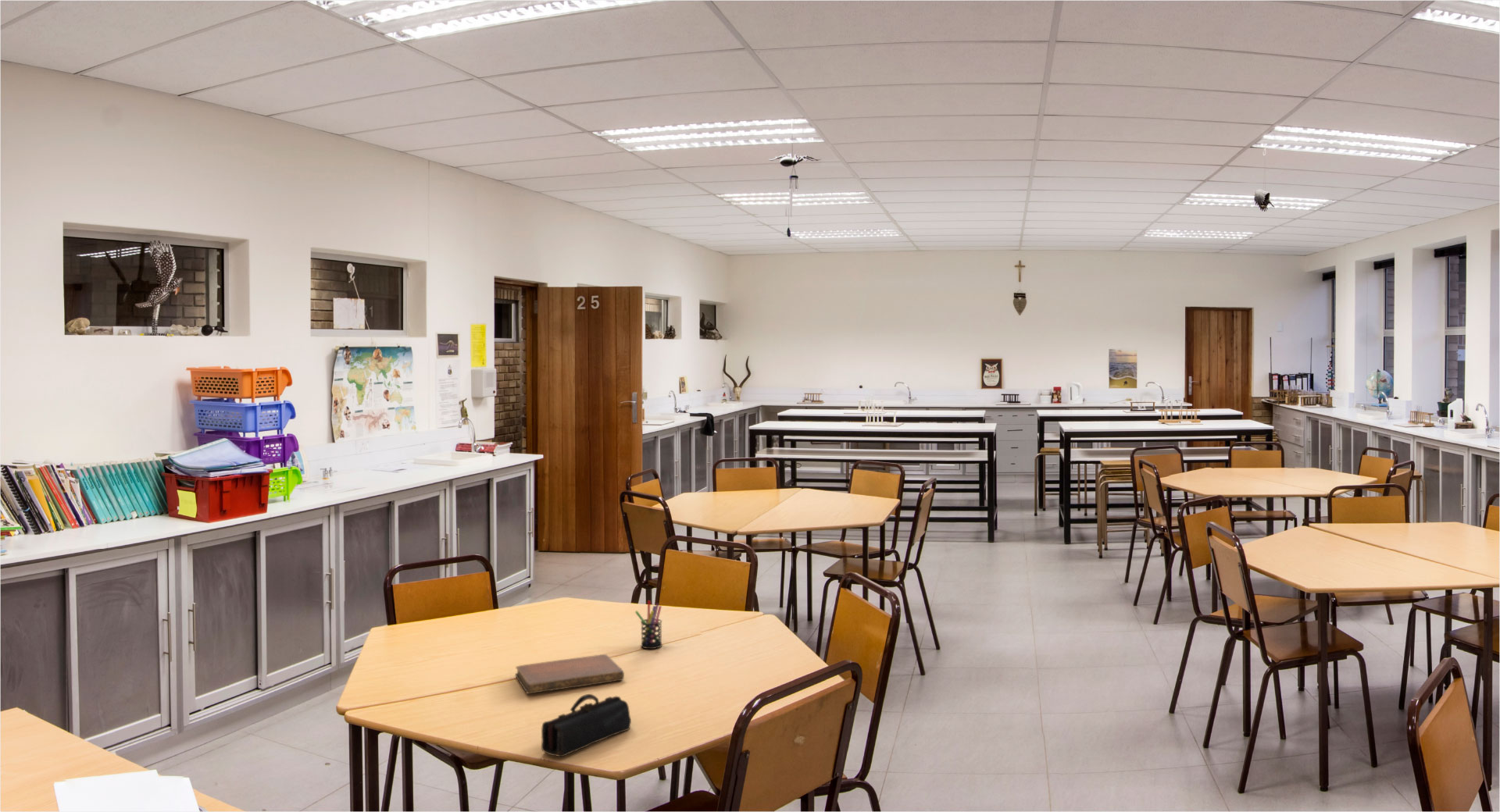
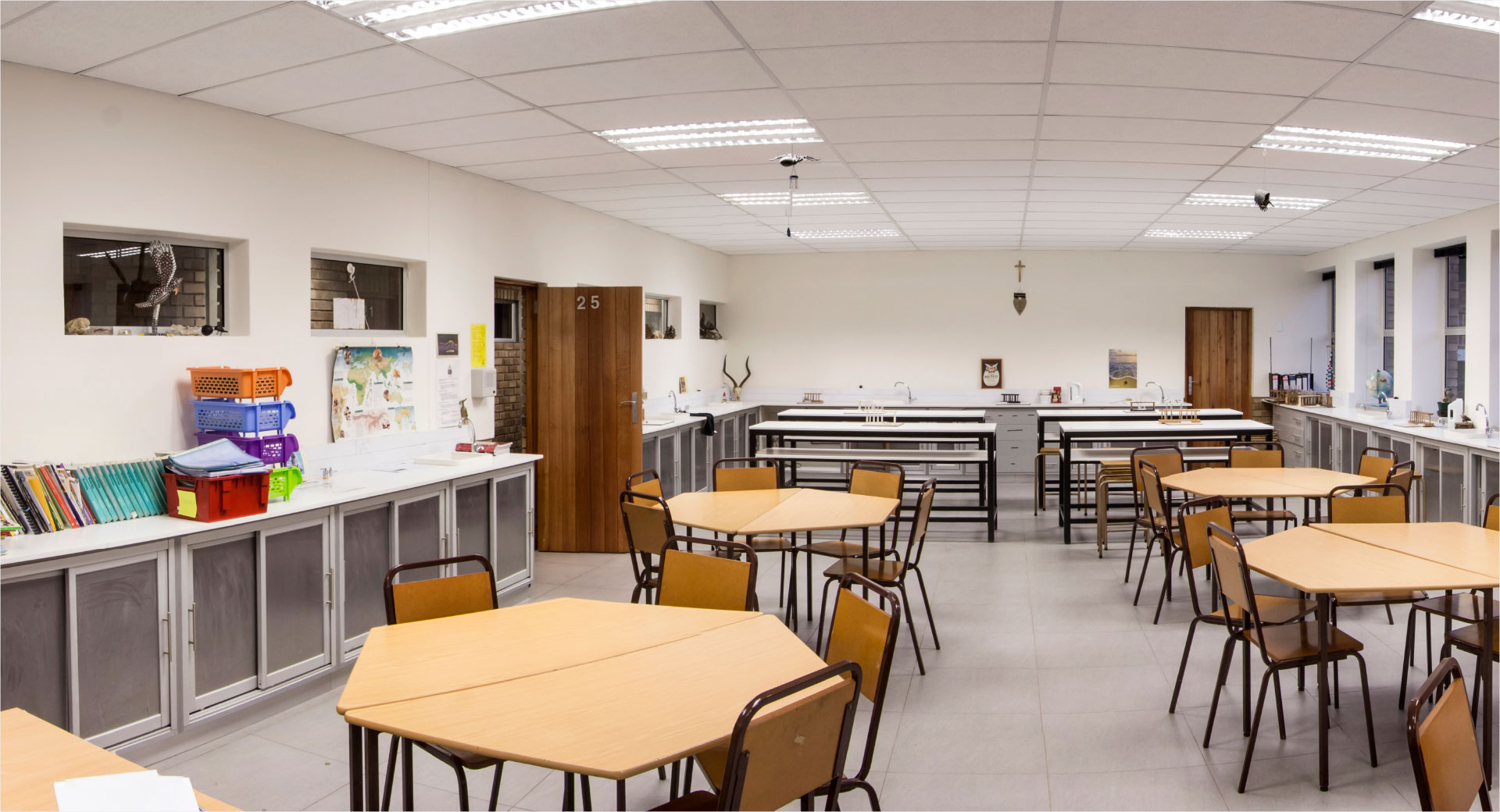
- pen holder (648, 624)
- pencil case (587, 716)
- notebook (569, 673)
